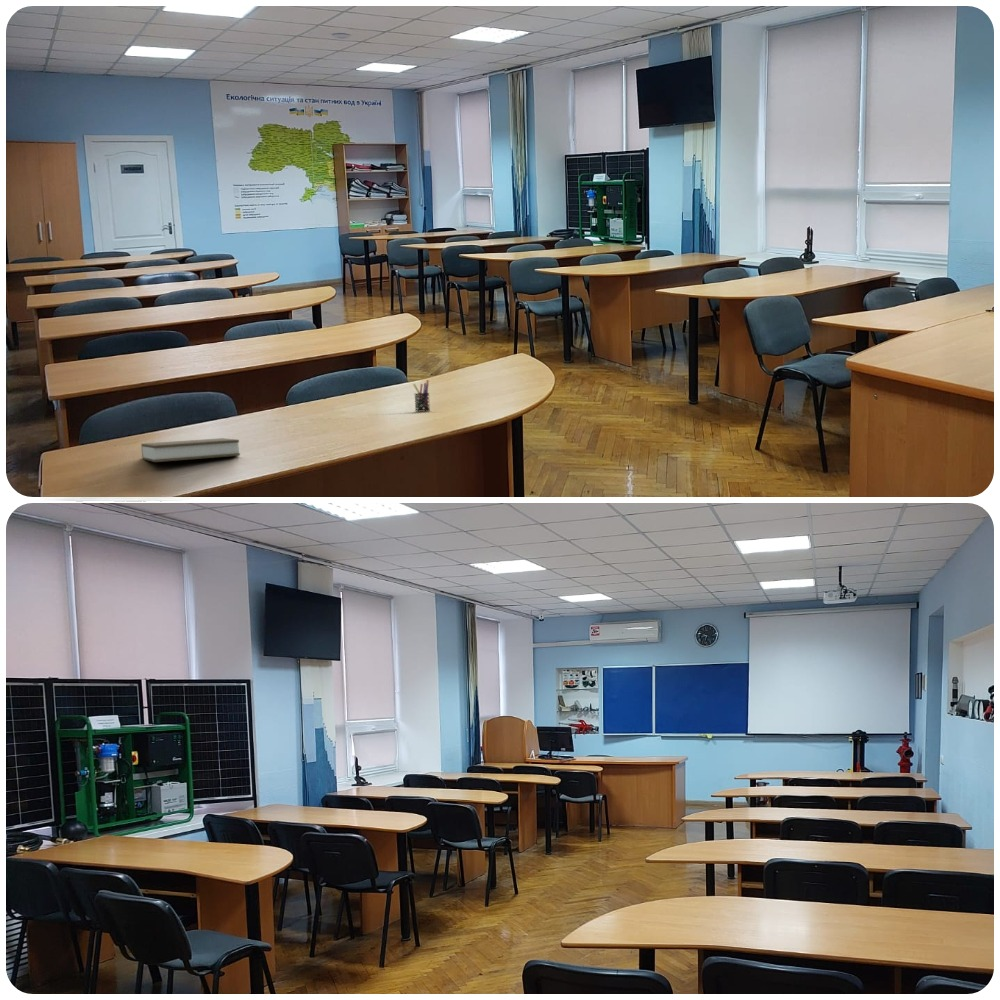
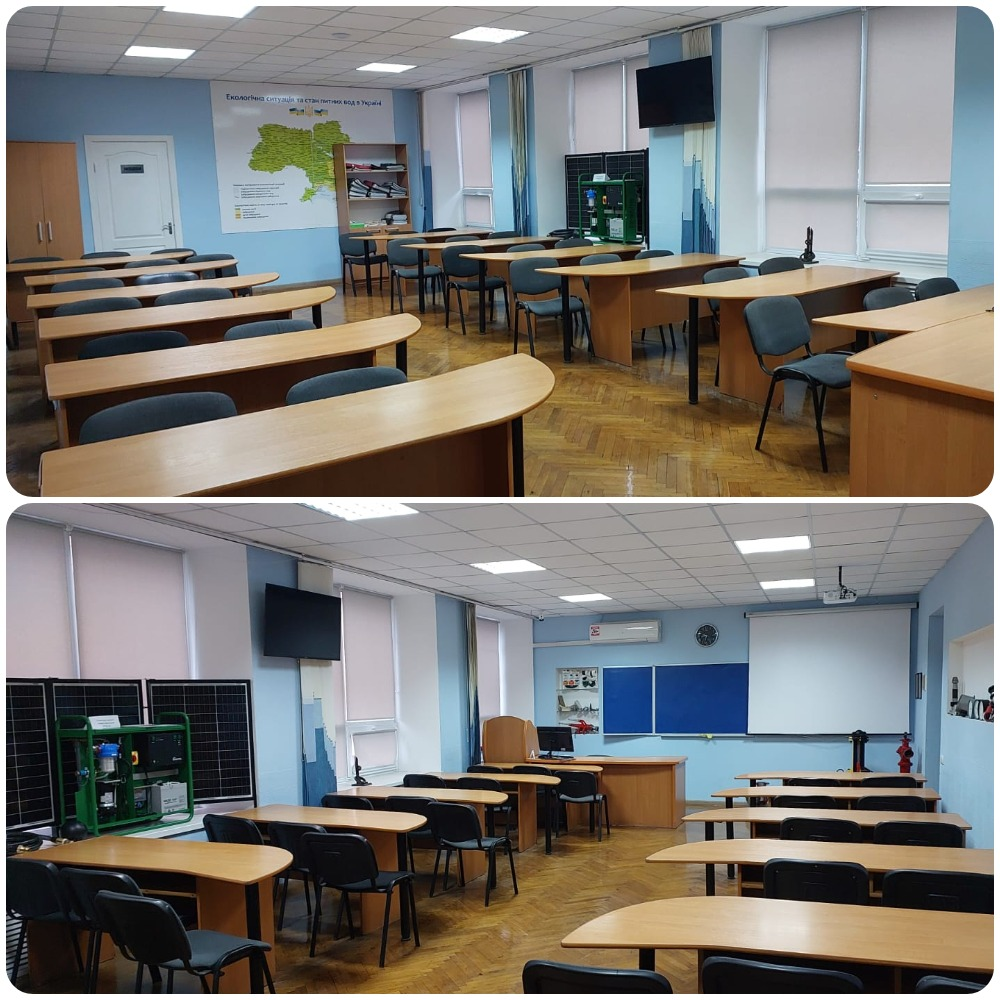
- book (190, 449)
- pen holder (423, 395)
